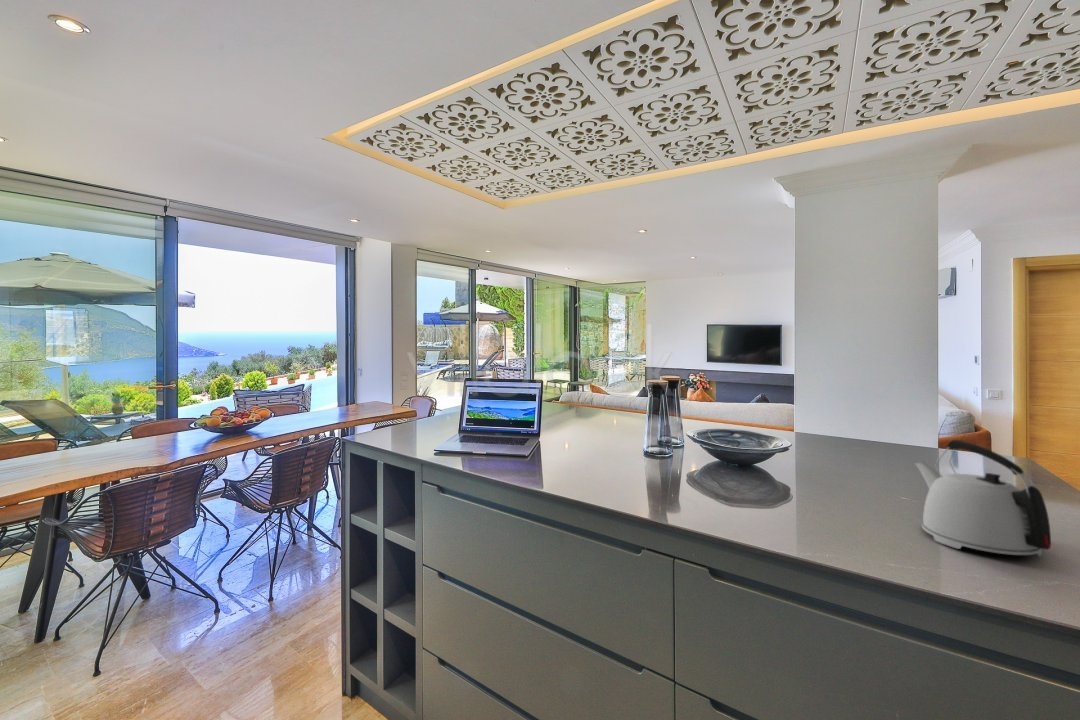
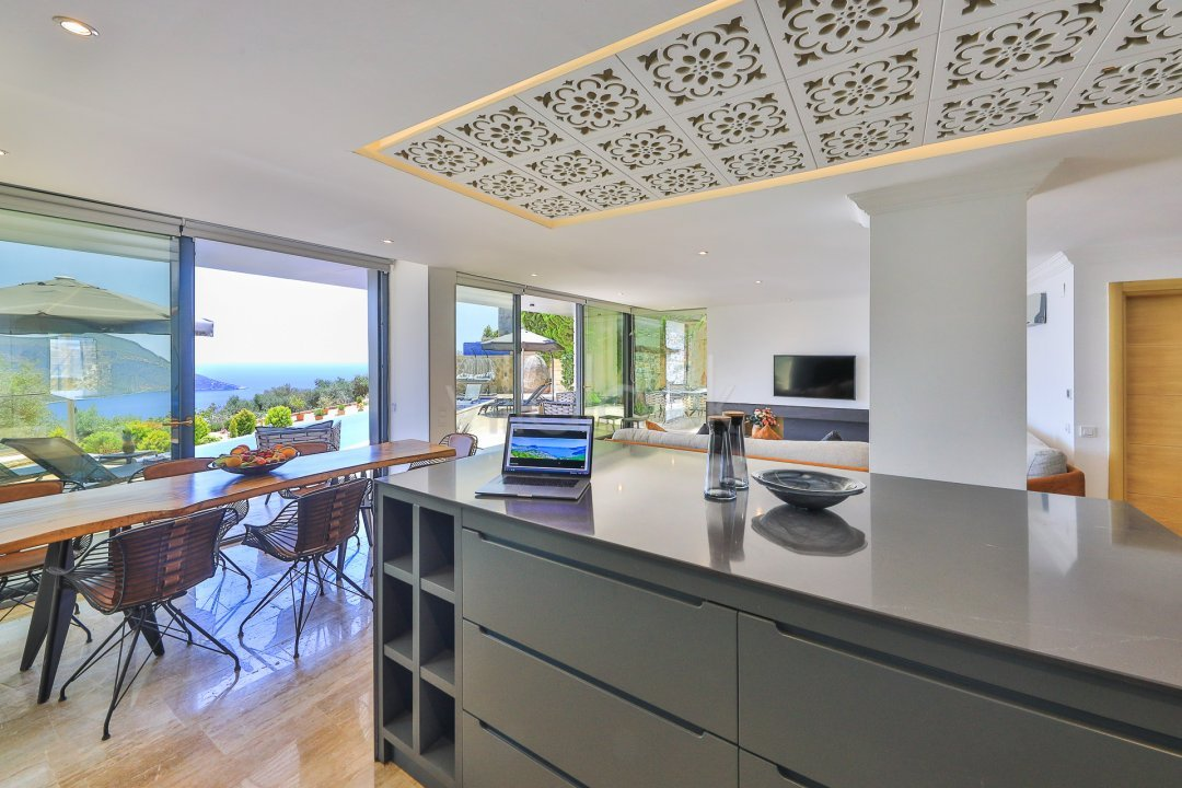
- kettle (974, 490)
